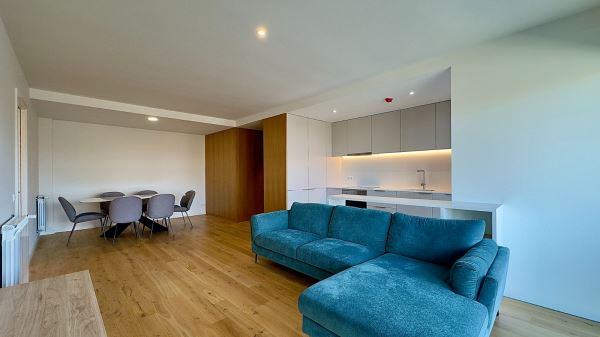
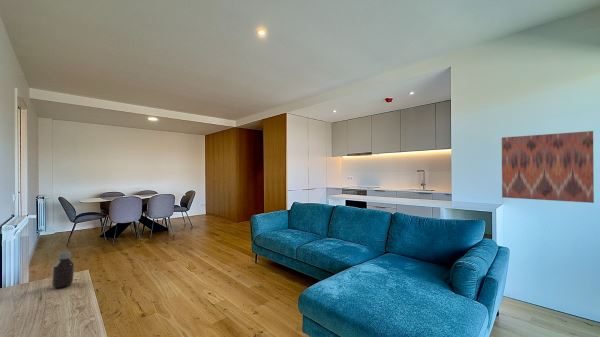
+ wall art (543, 167)
+ bottle (63, 268)
